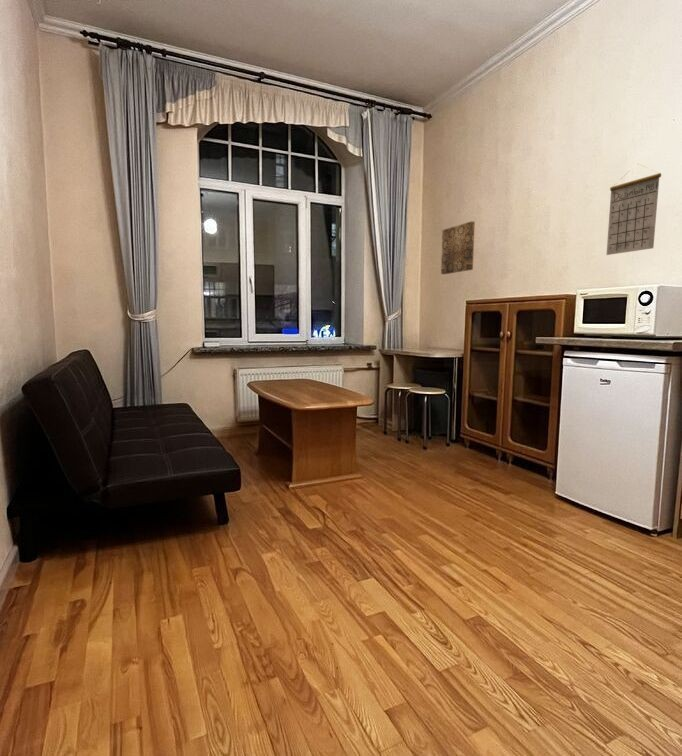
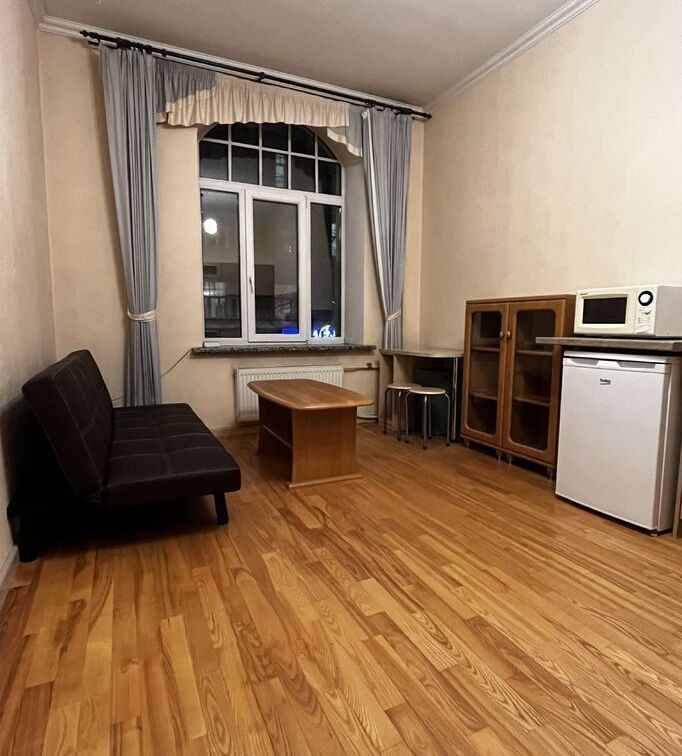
- calendar (632, 207)
- wall art (457, 249)
